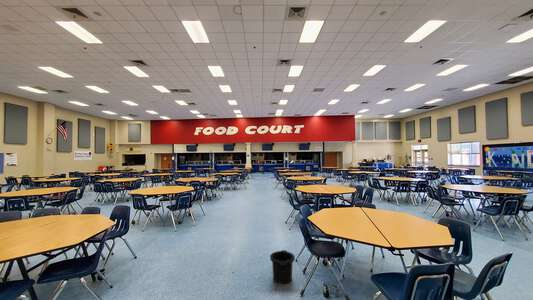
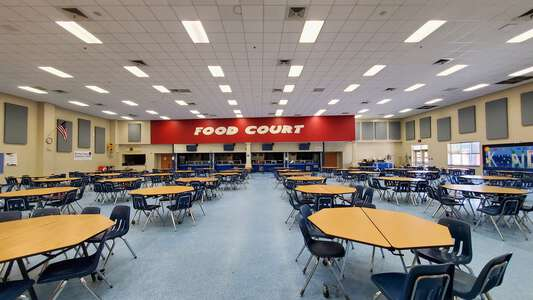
- trash can (282, 267)
